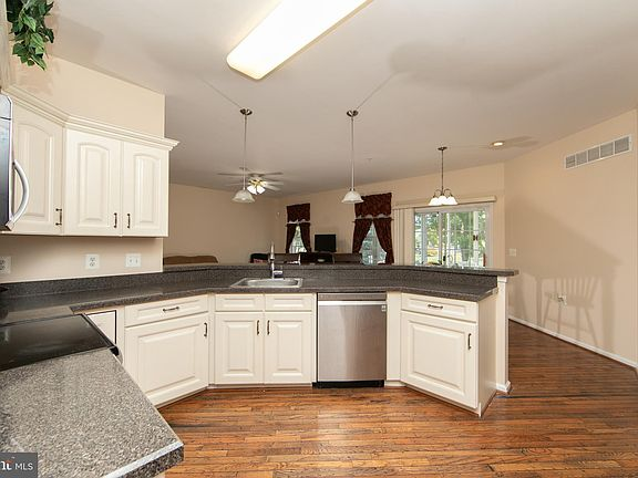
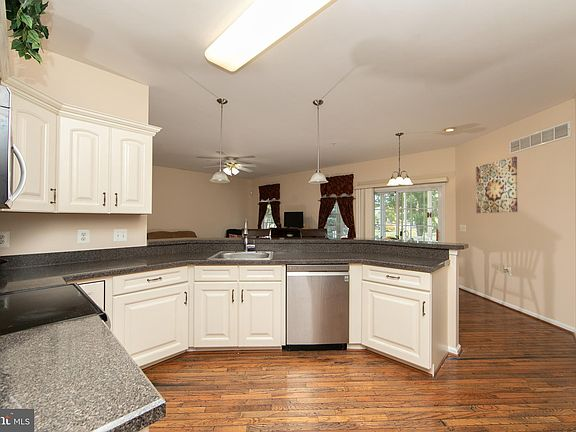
+ wall art (495, 187)
